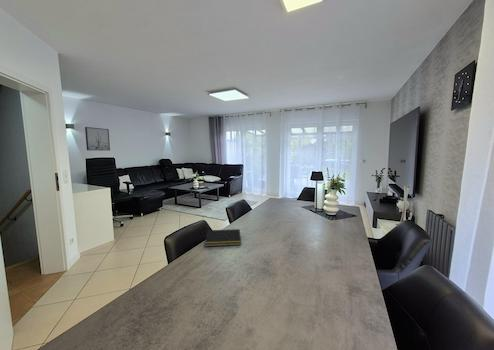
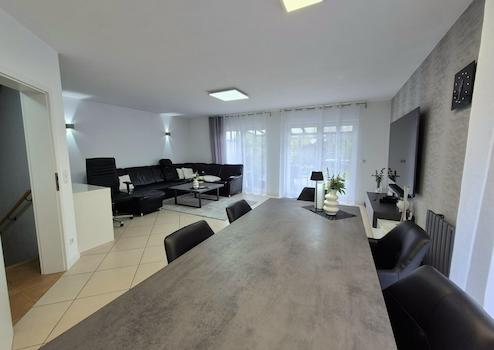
- wall art (98, 139)
- notepad (223, 237)
